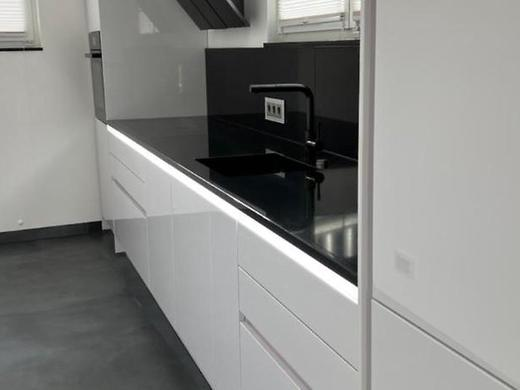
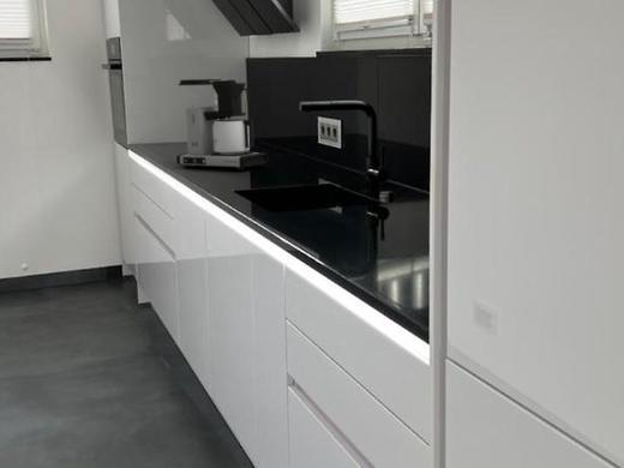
+ coffee maker (220, 122)
